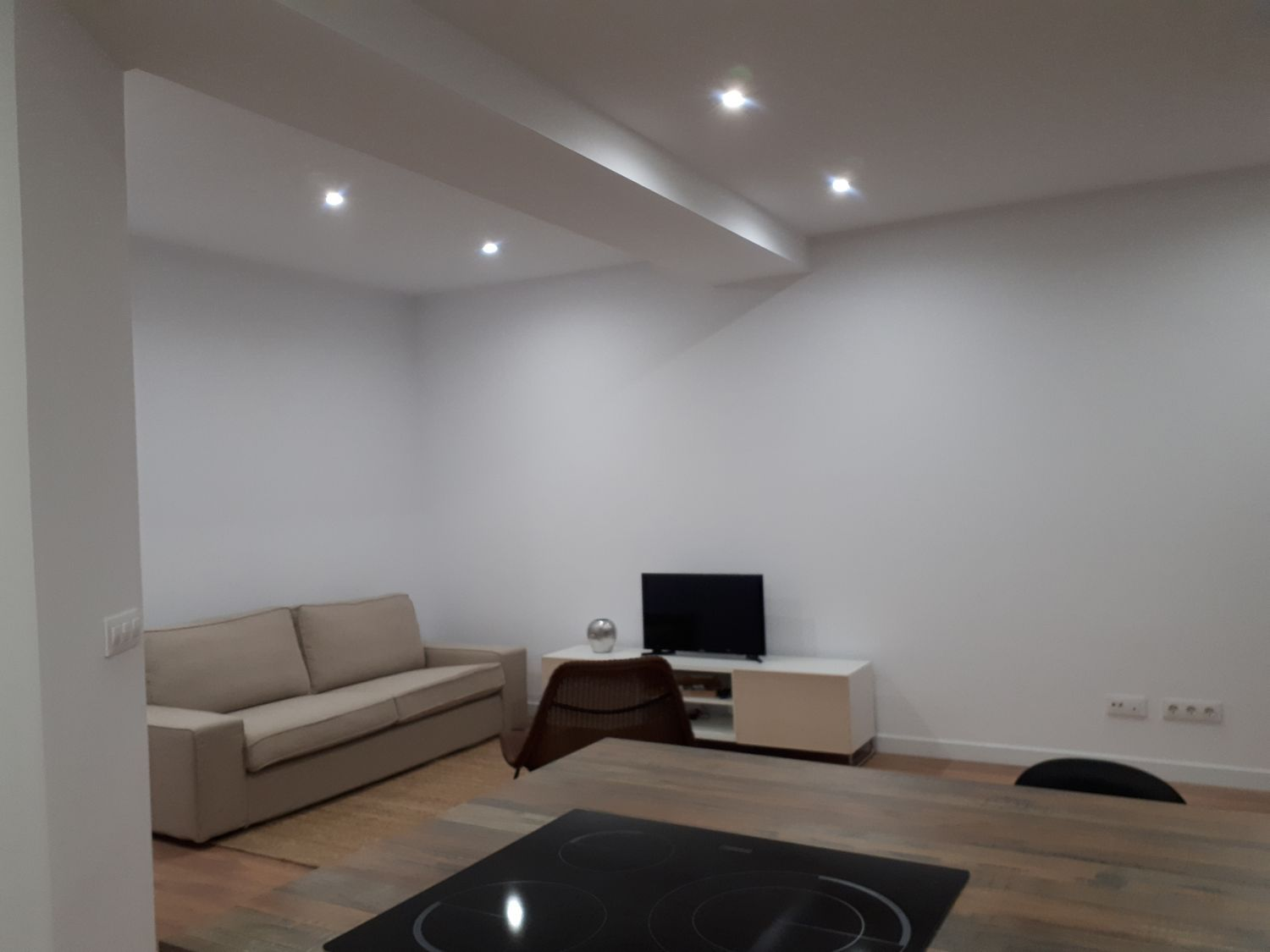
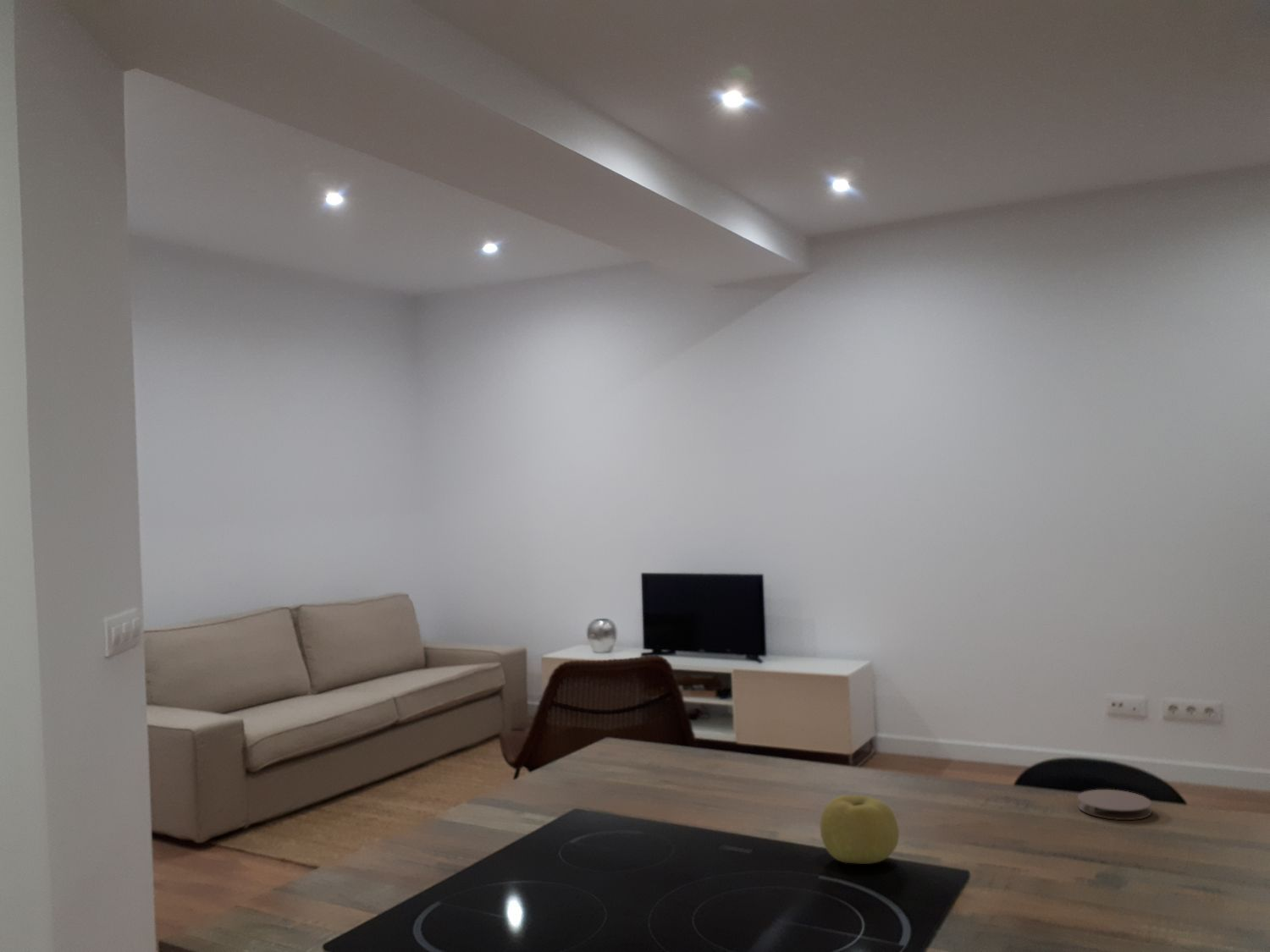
+ coaster (1114, 804)
+ fruit (859, 828)
